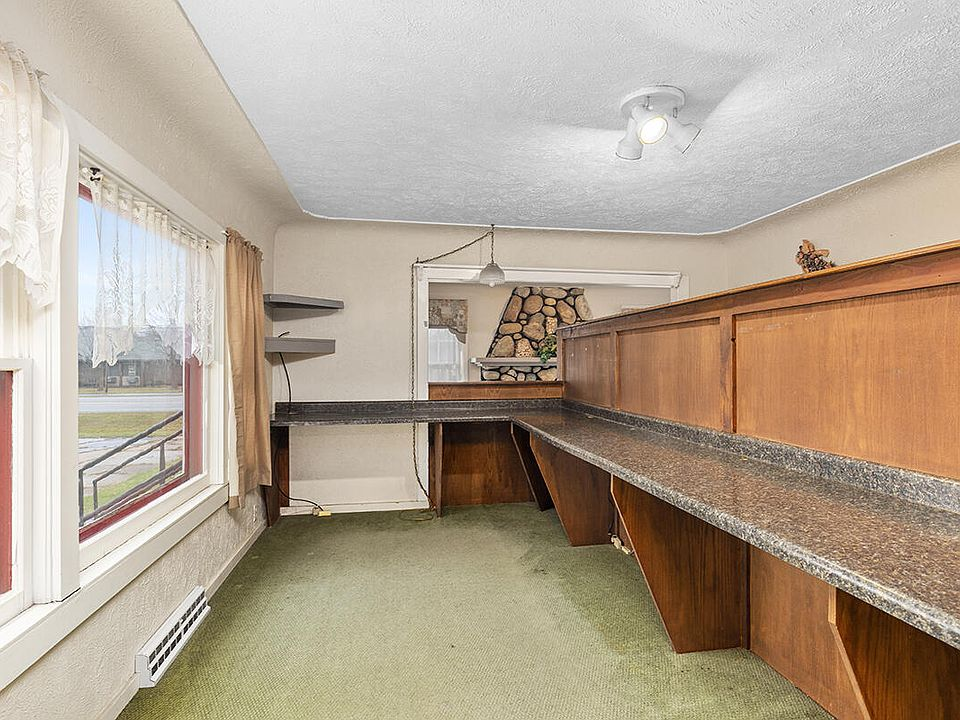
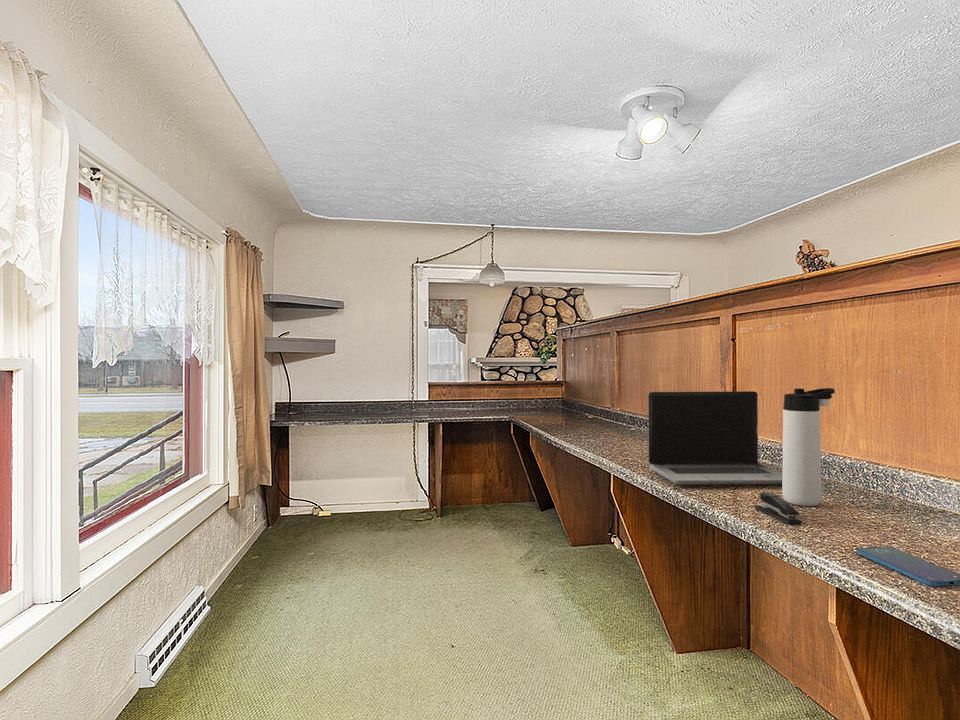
+ smartphone (908, 564)
+ laptop computer (719, 435)
+ stapler (777, 506)
+ thermos bottle (809, 445)
